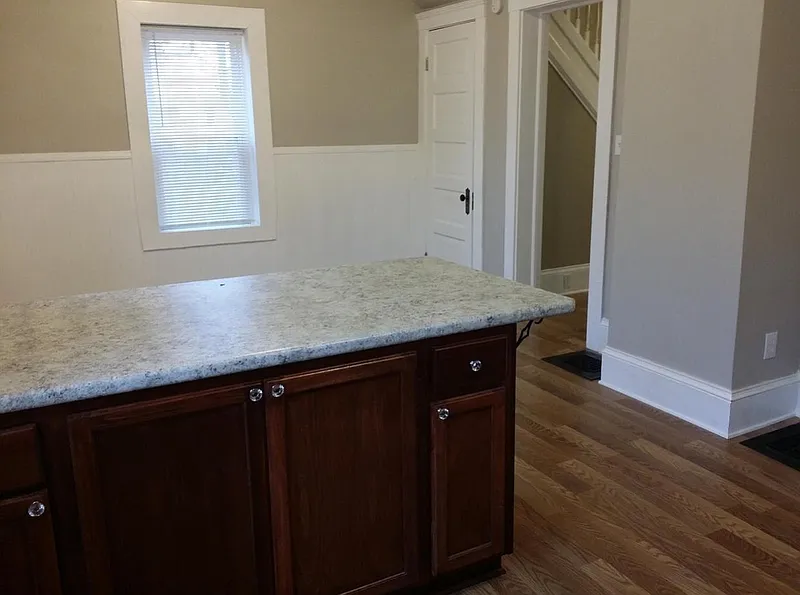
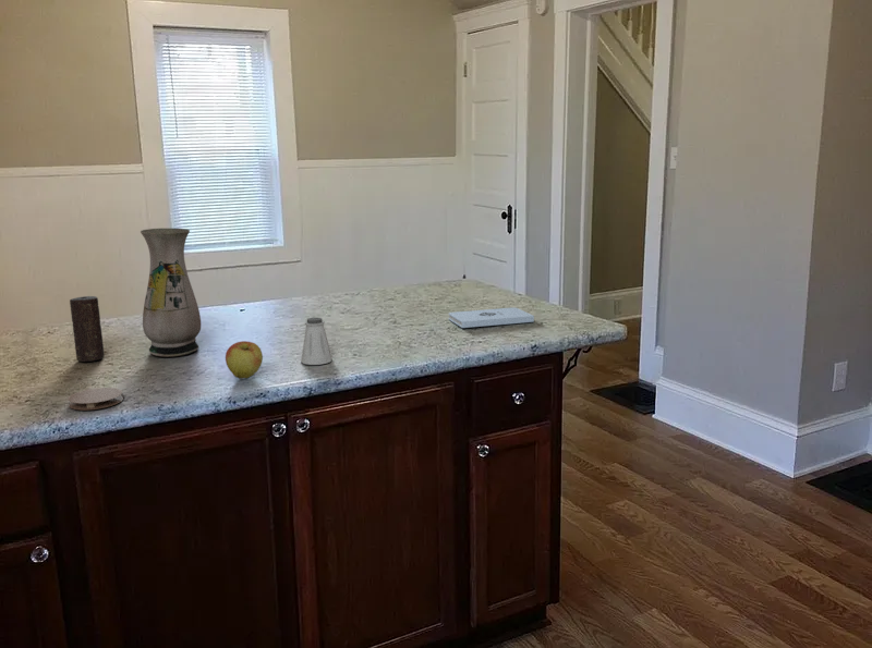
+ saltshaker (315, 340)
+ notepad (489, 317)
+ coaster (96, 398)
+ vase (169, 291)
+ candle (87, 328)
+ apple (244, 360)
